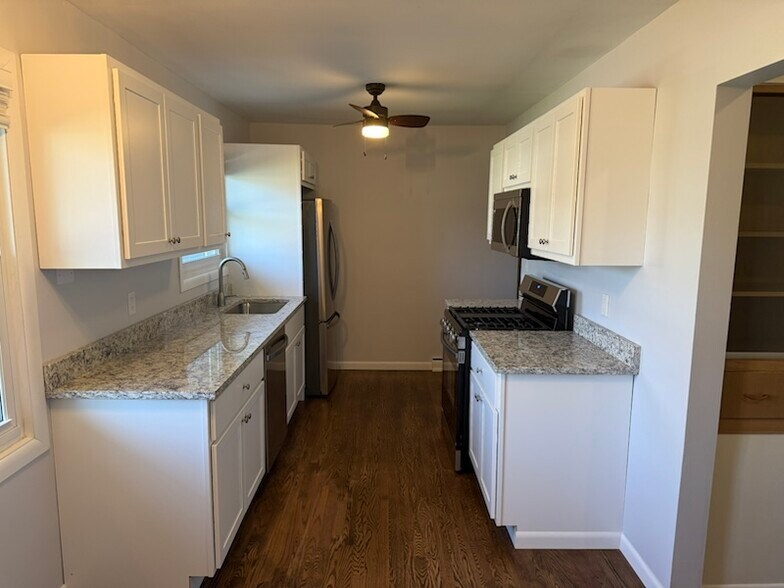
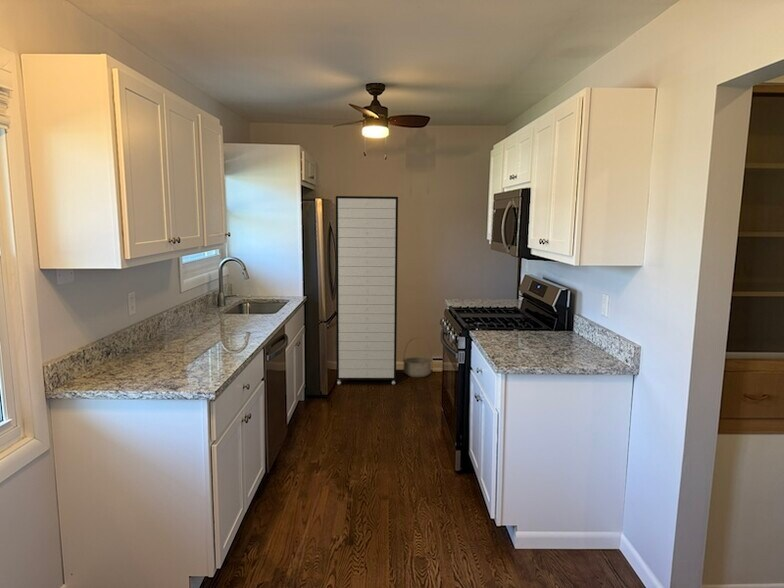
+ storage cabinet (367, 289)
+ basket (417, 357)
